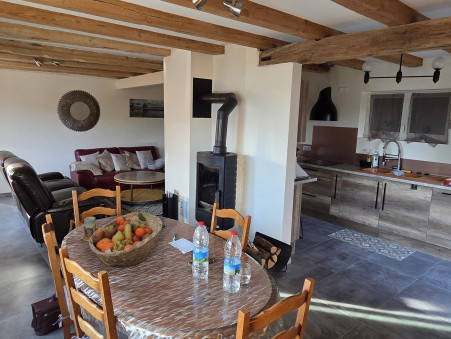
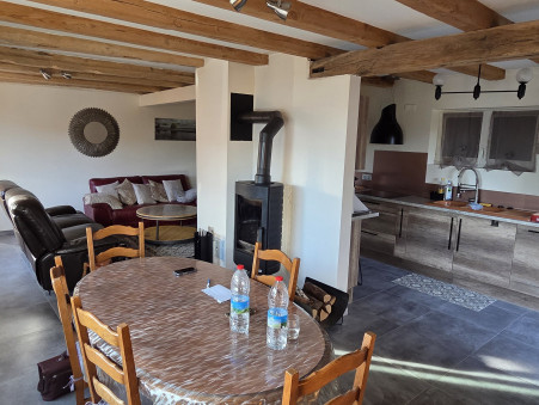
- fruit basket (126, 237)
- mug (88, 228)
